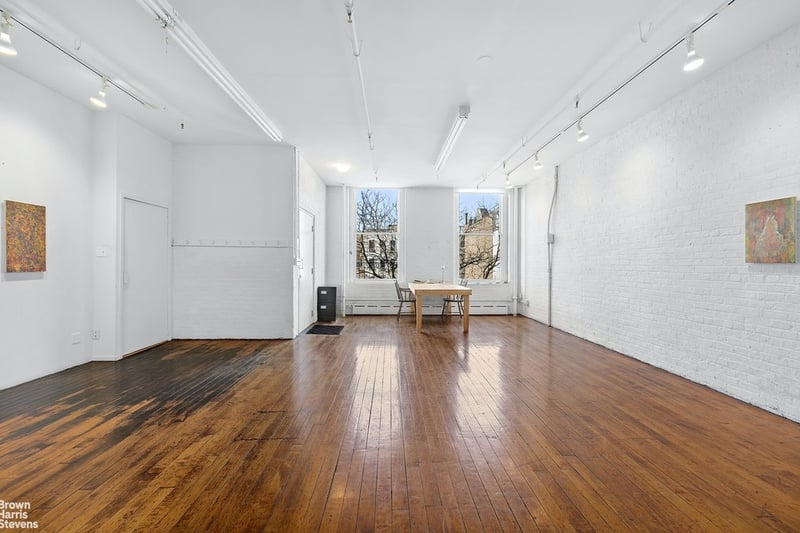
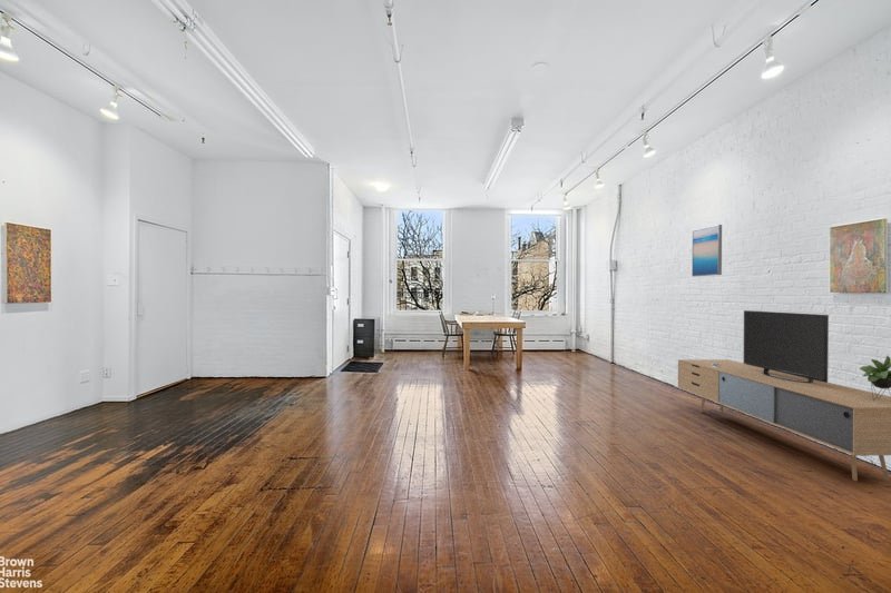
+ wall art (706, 251)
+ media console (775, 375)
